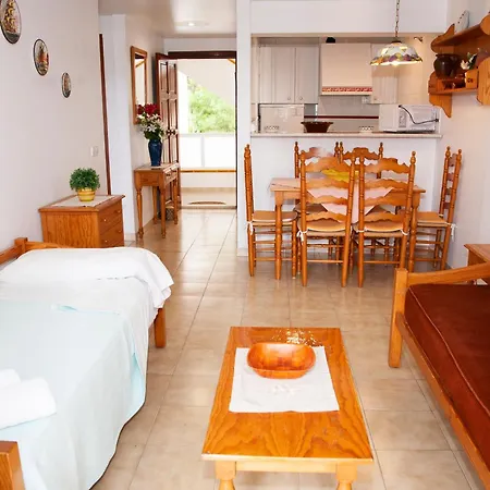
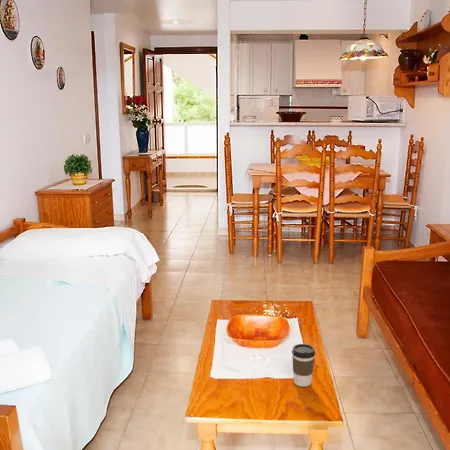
+ coffee cup (303, 365)
